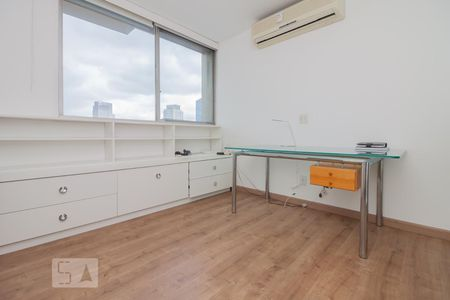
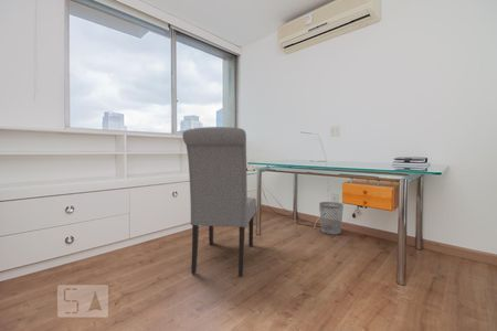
+ wastebasket (330, 216)
+ chair (223, 196)
